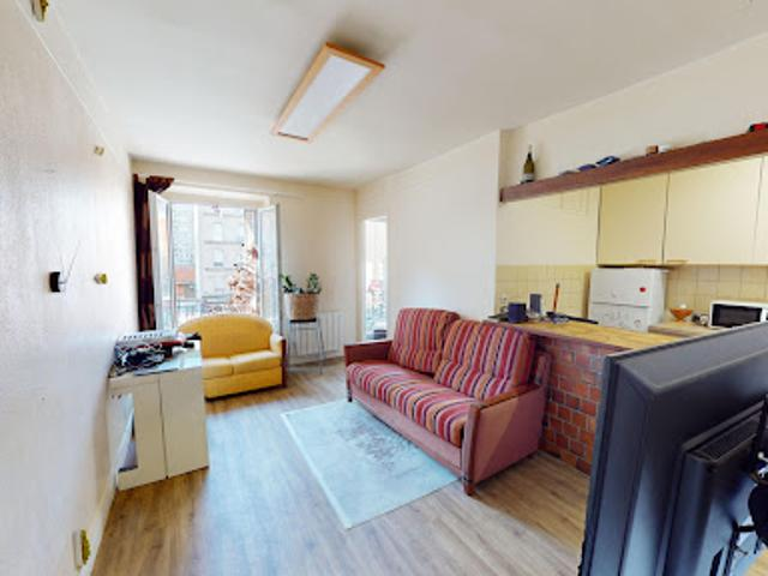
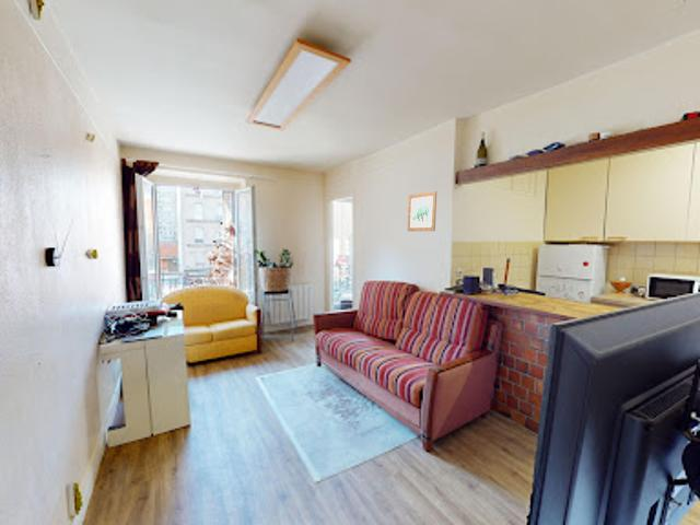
+ wall art (421, 212)
